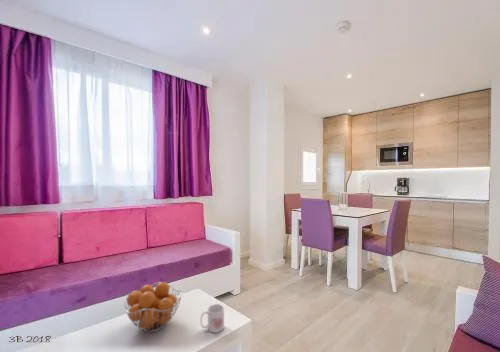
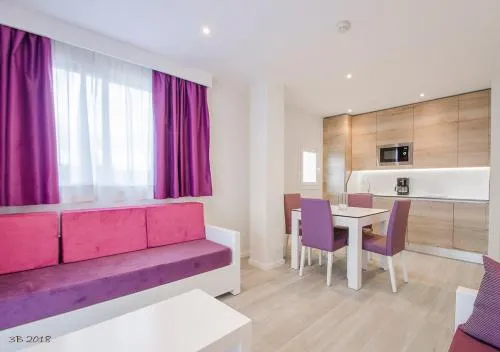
- mug (212, 318)
- fruit basket (154, 305)
